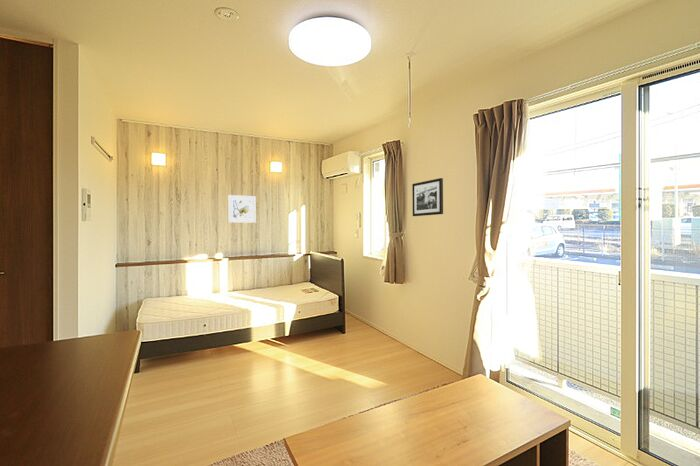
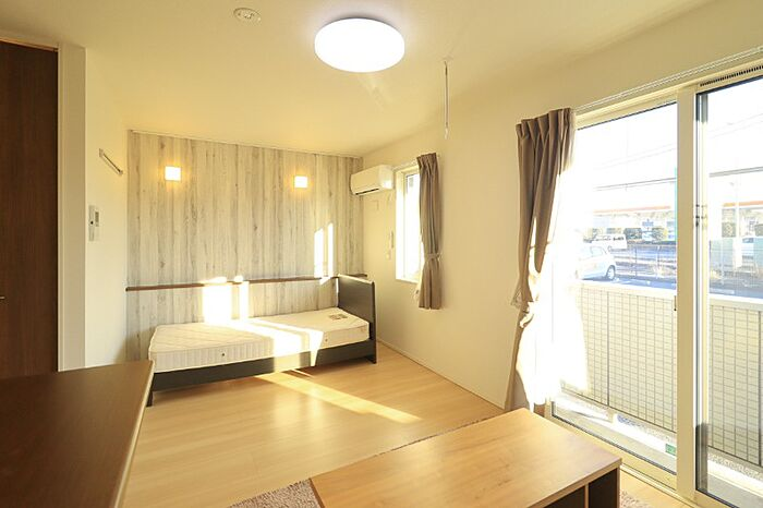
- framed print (242, 209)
- picture frame (426, 198)
